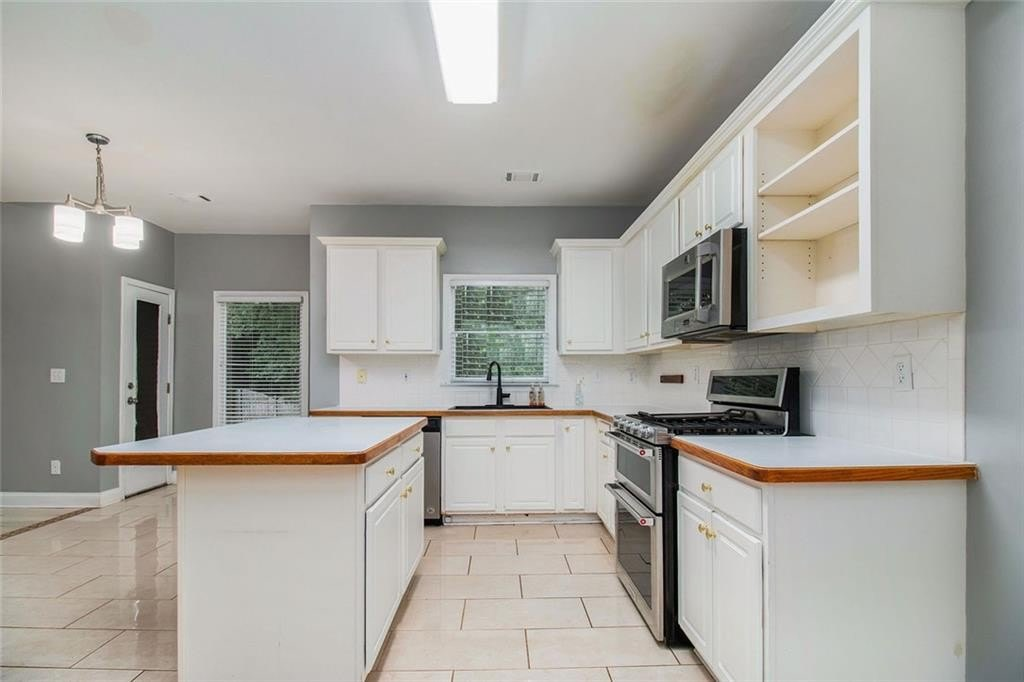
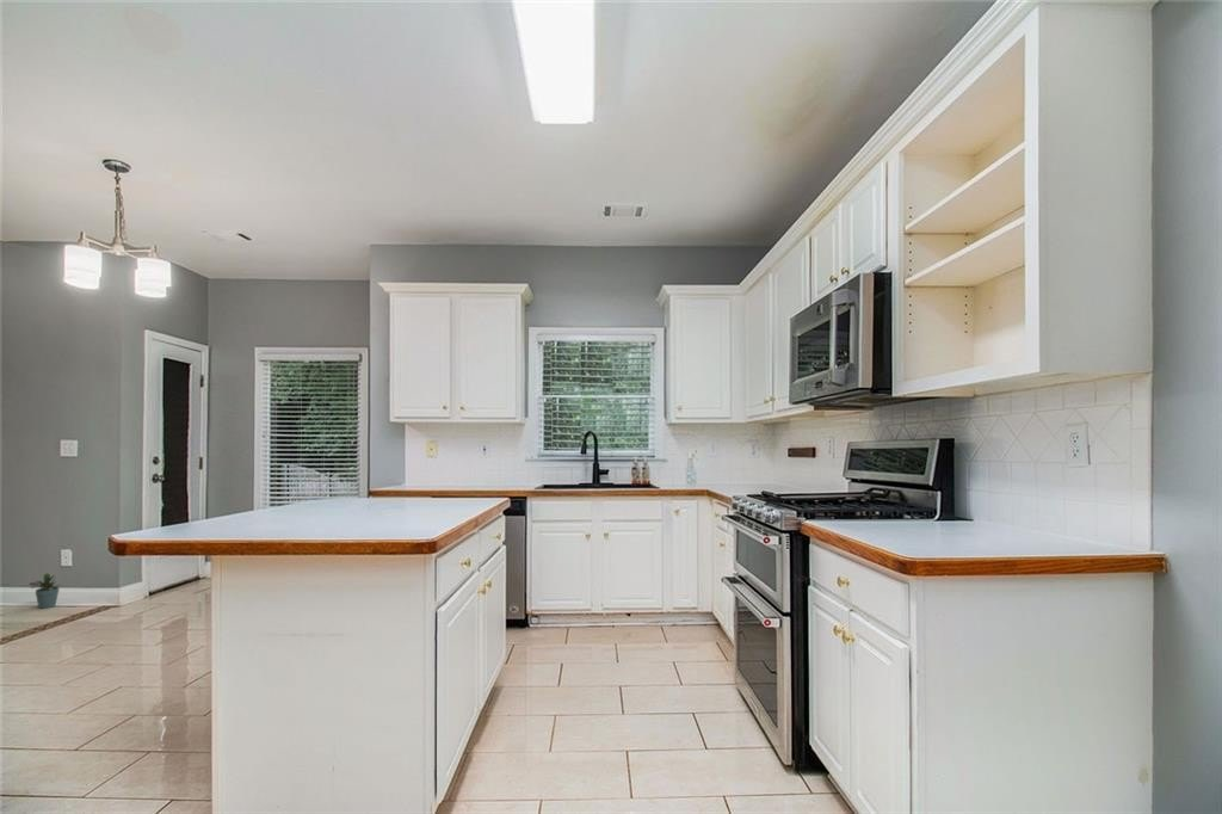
+ potted plant (43, 590)
